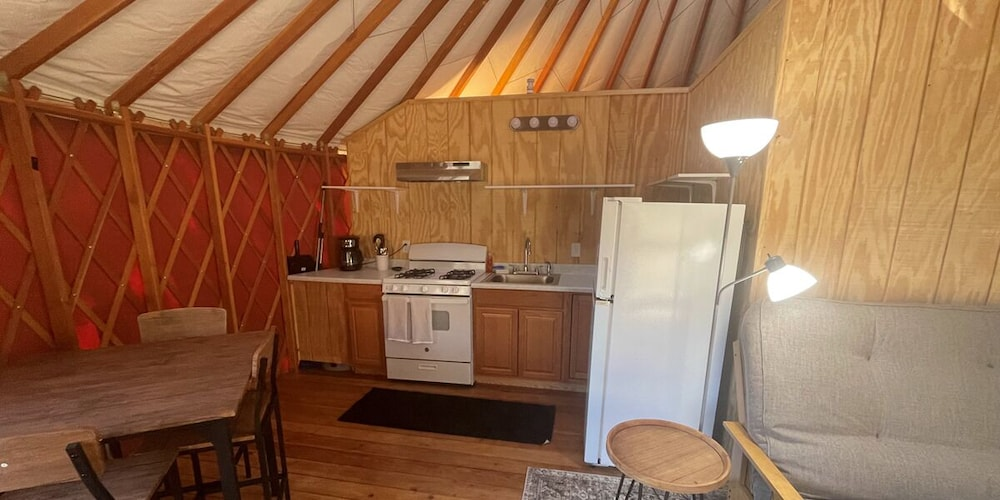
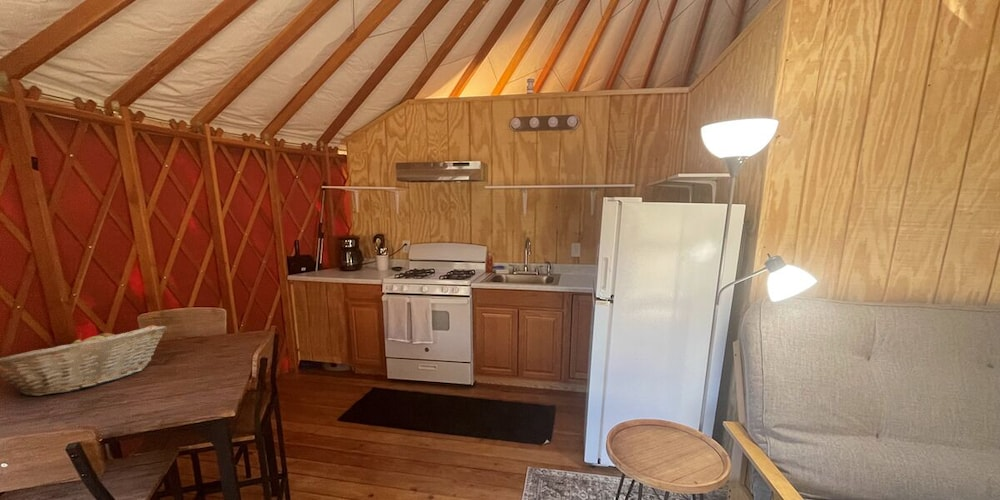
+ fruit basket (87, 354)
